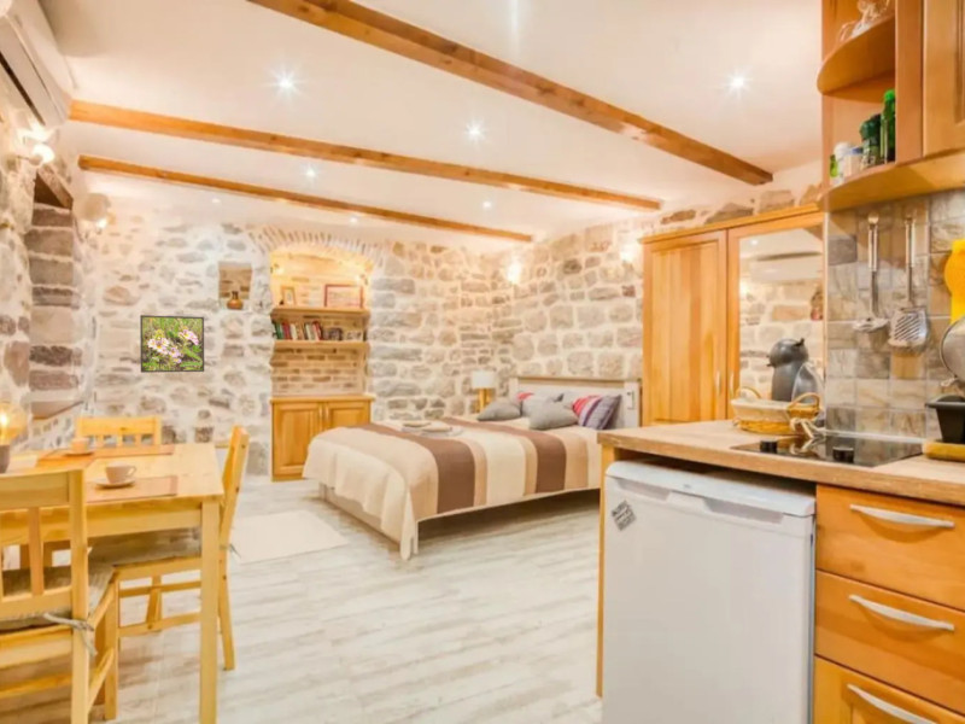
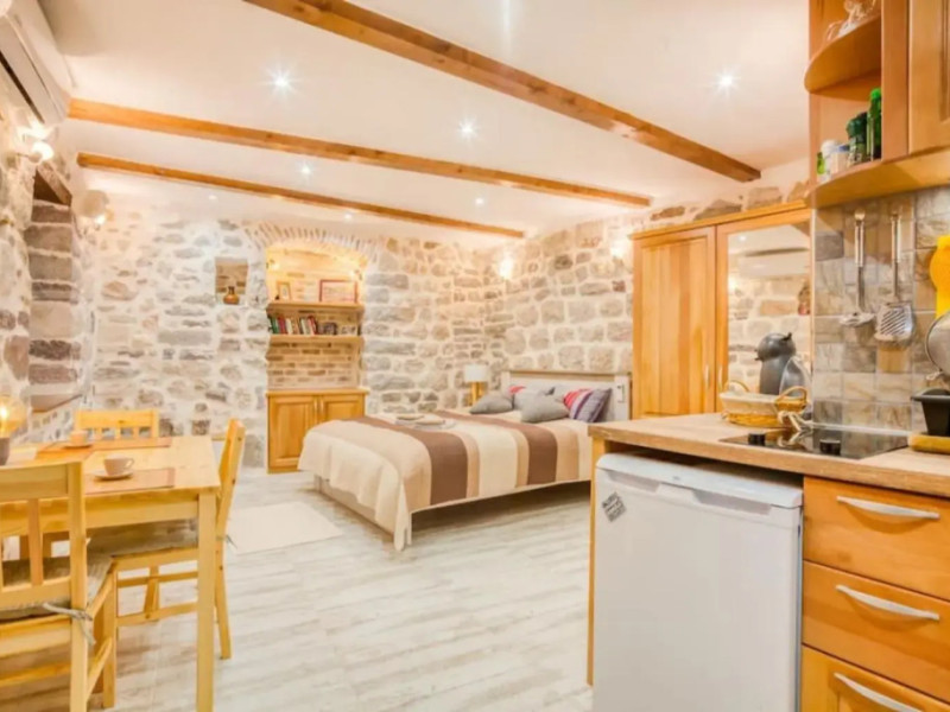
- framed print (172, 344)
